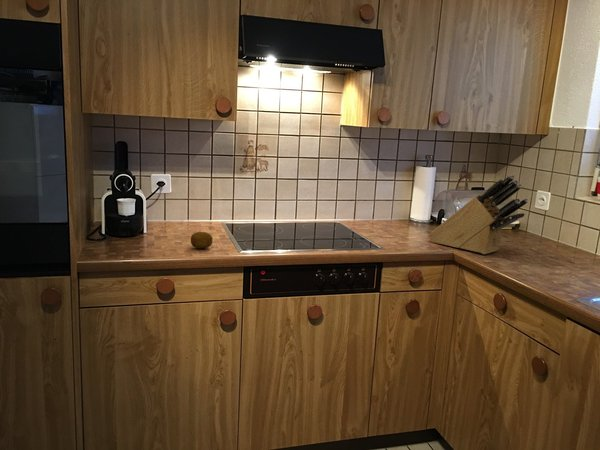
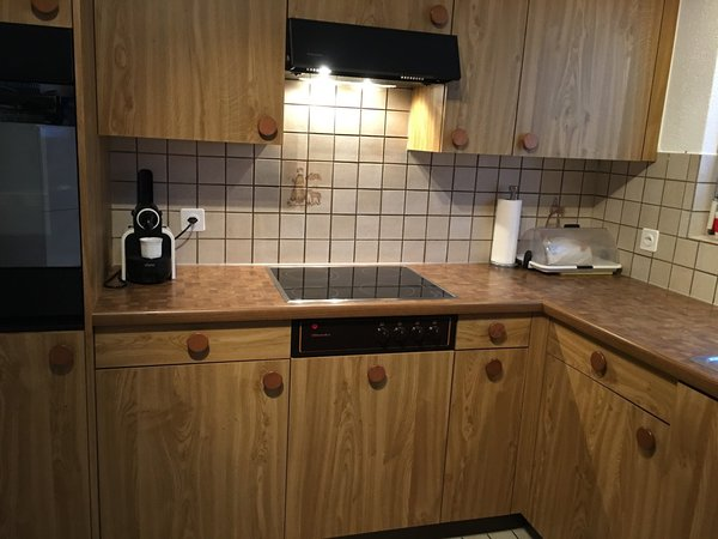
- knife block (477, 211)
- fruit (201, 240)
